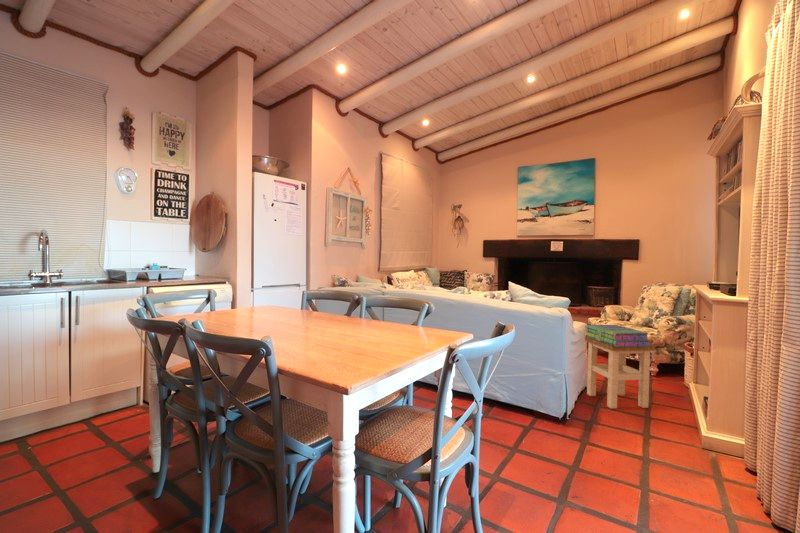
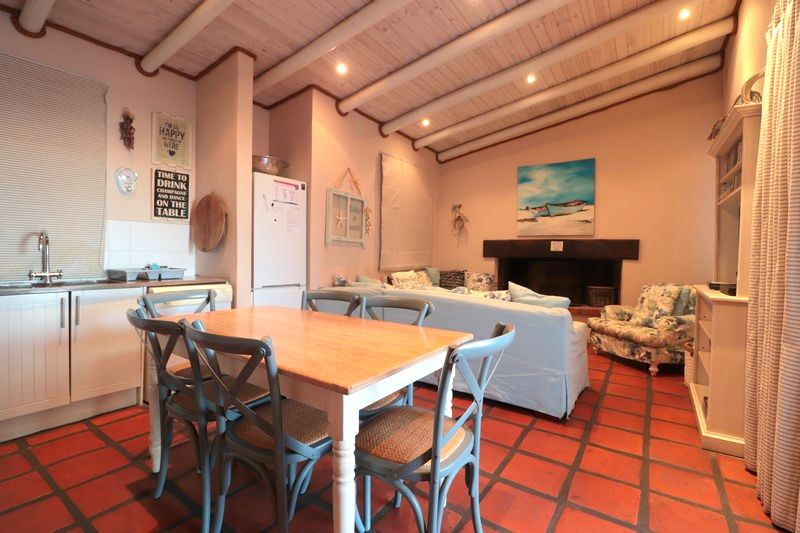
- stack of books (616, 334)
- stool (617, 371)
